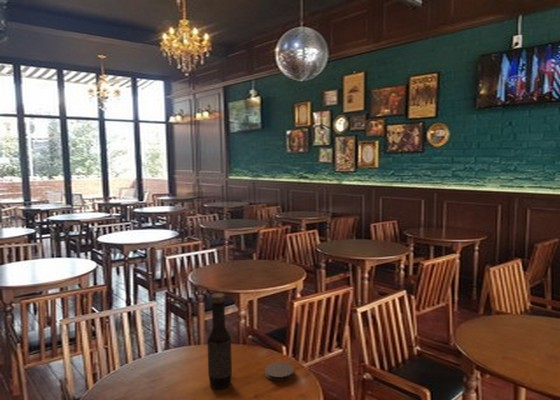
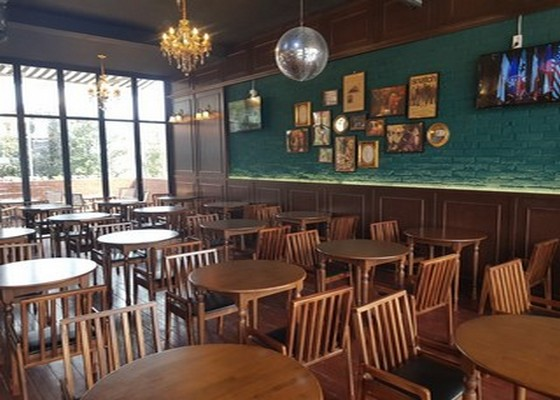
- coaster (279, 371)
- bottle (219, 339)
